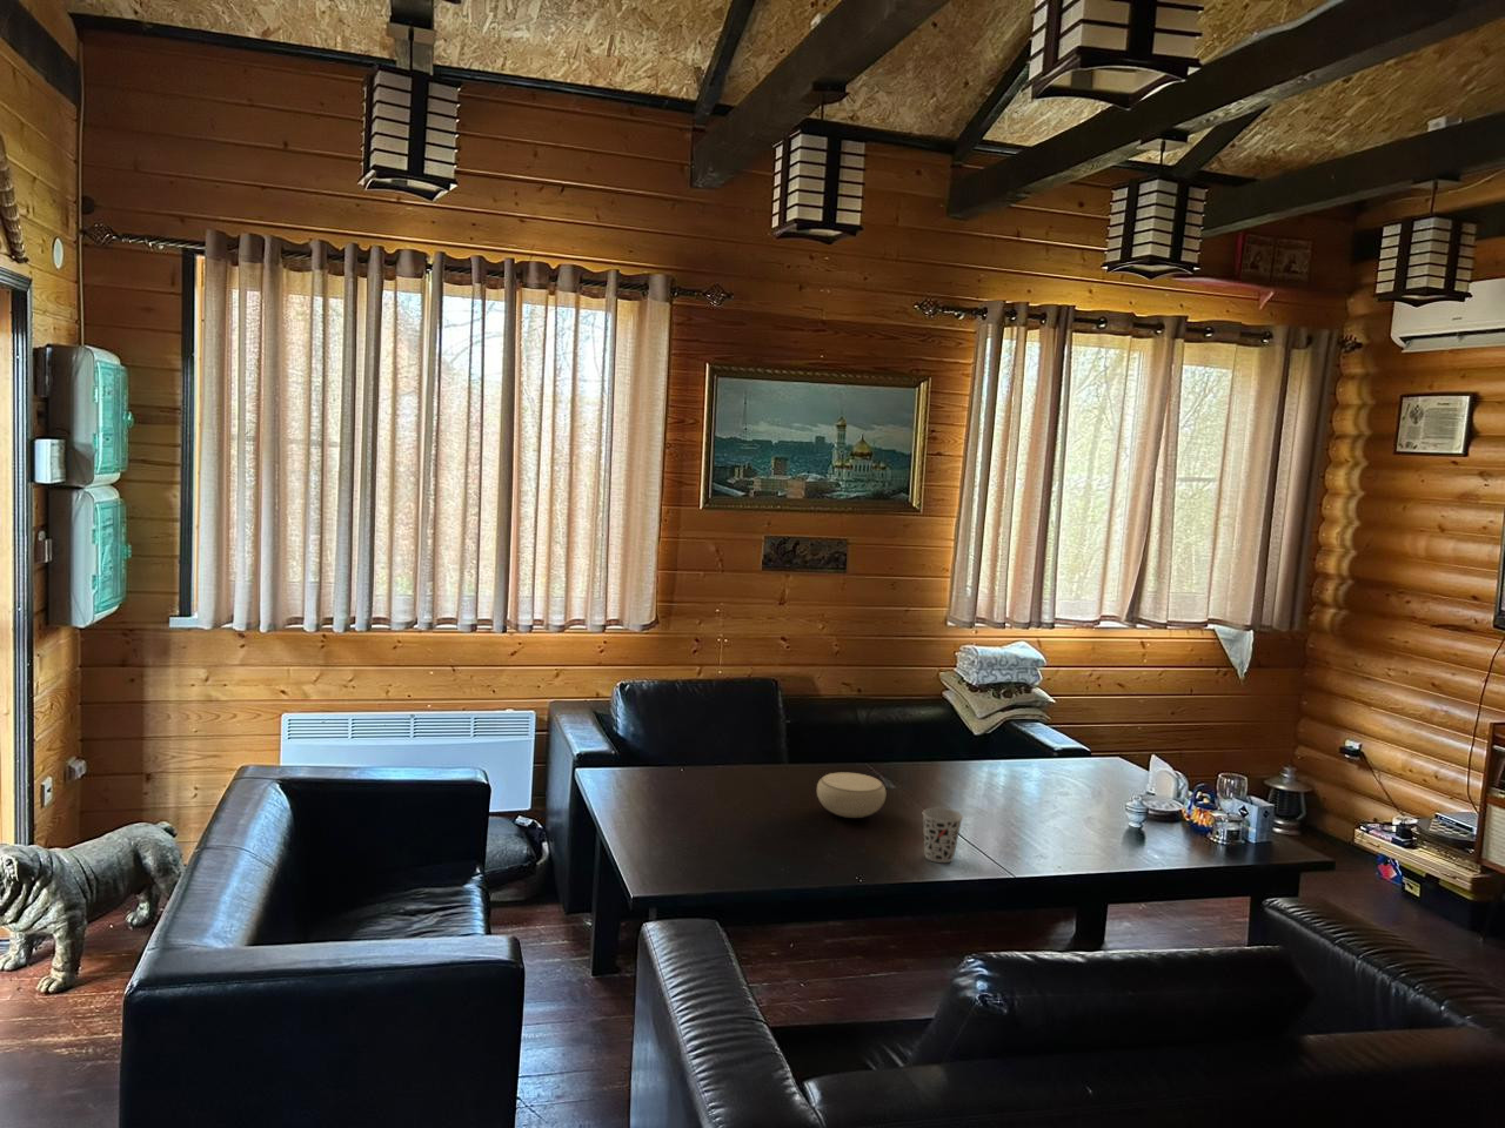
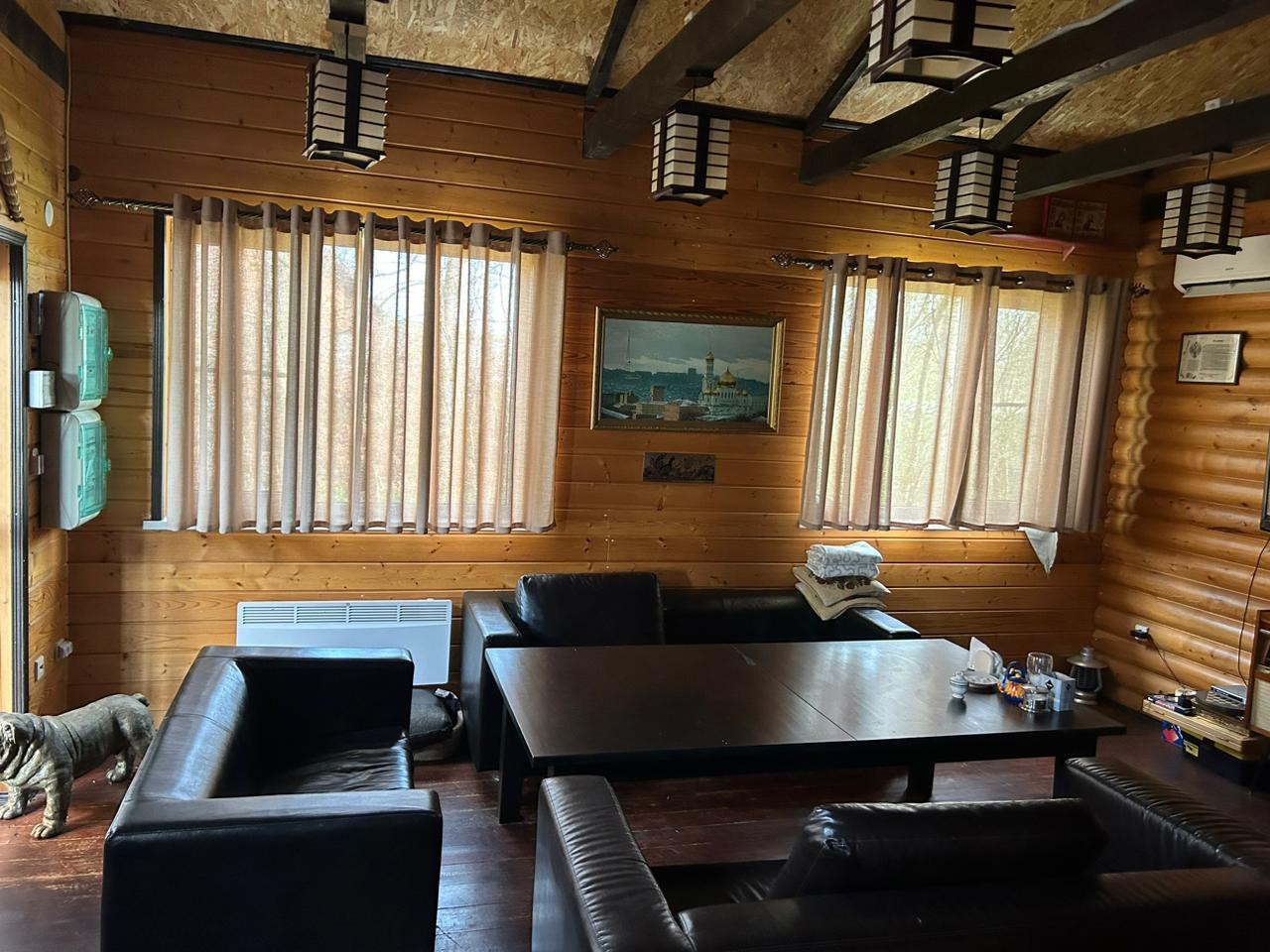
- bowl (850, 797)
- cup (941, 835)
